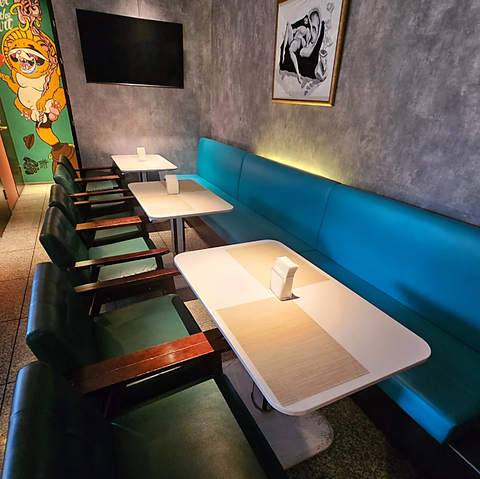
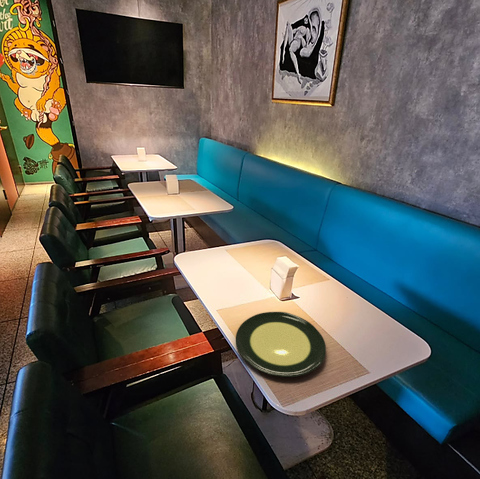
+ plate (279, 342)
